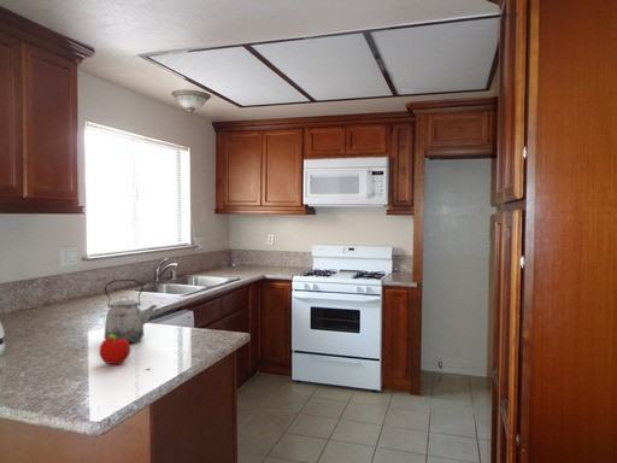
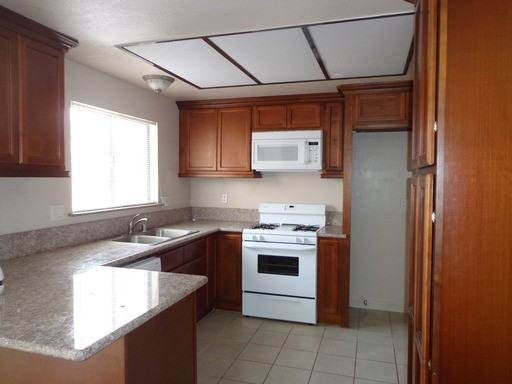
- kettle (131, 309)
- fruit (114, 348)
